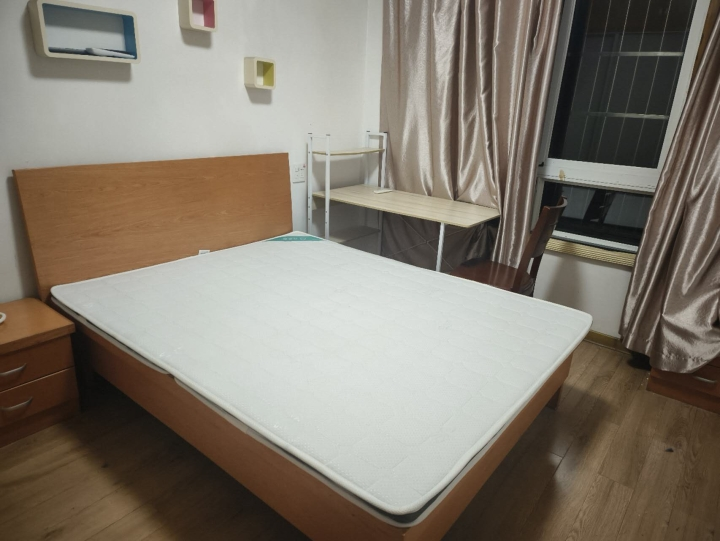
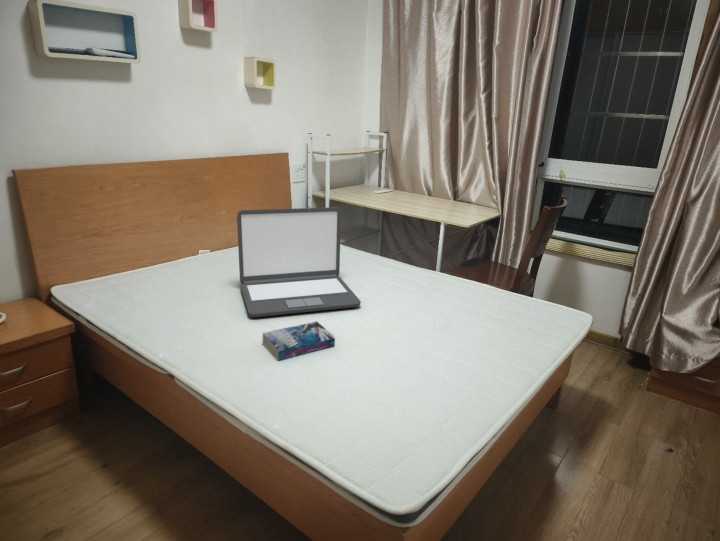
+ laptop (298, 258)
+ book (298, 339)
